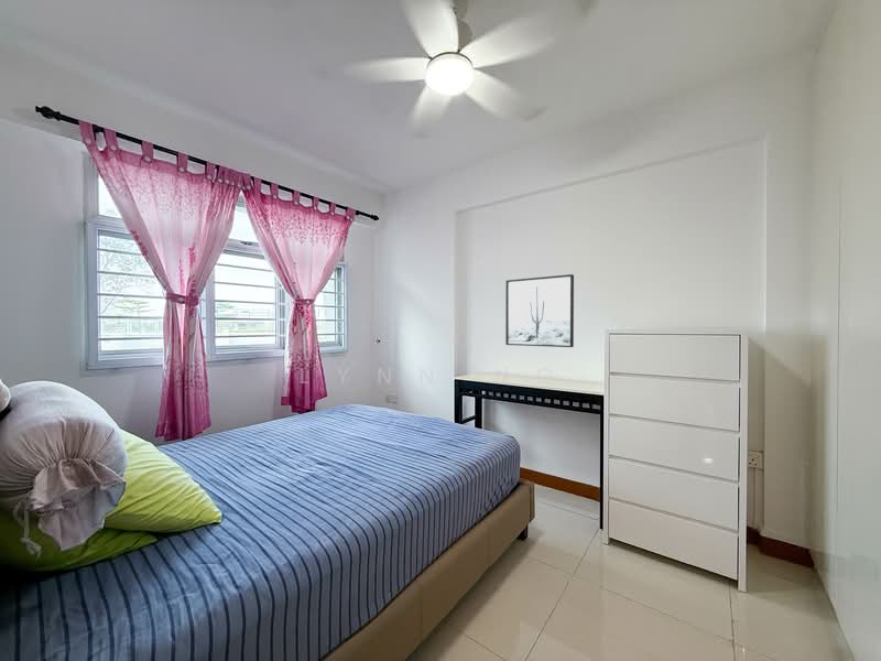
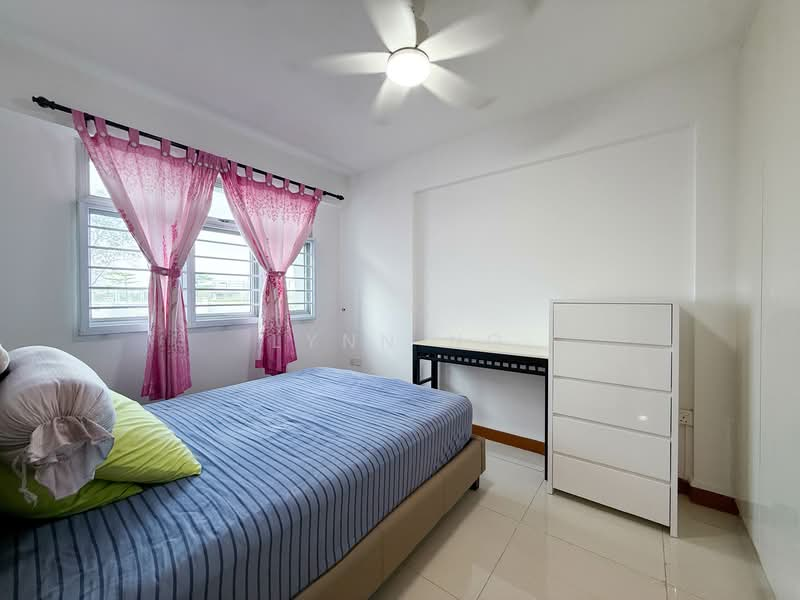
- wall art (537, 312)
